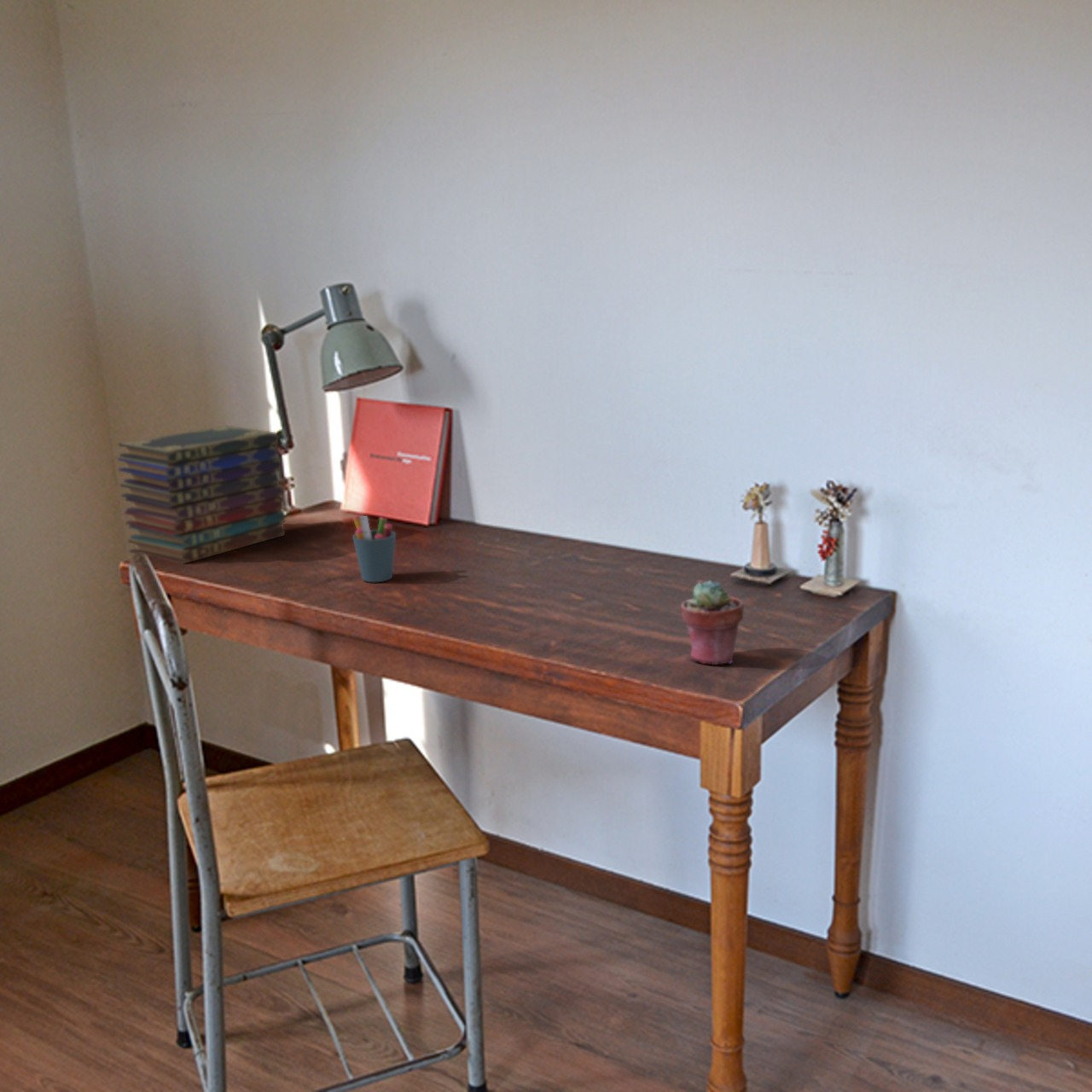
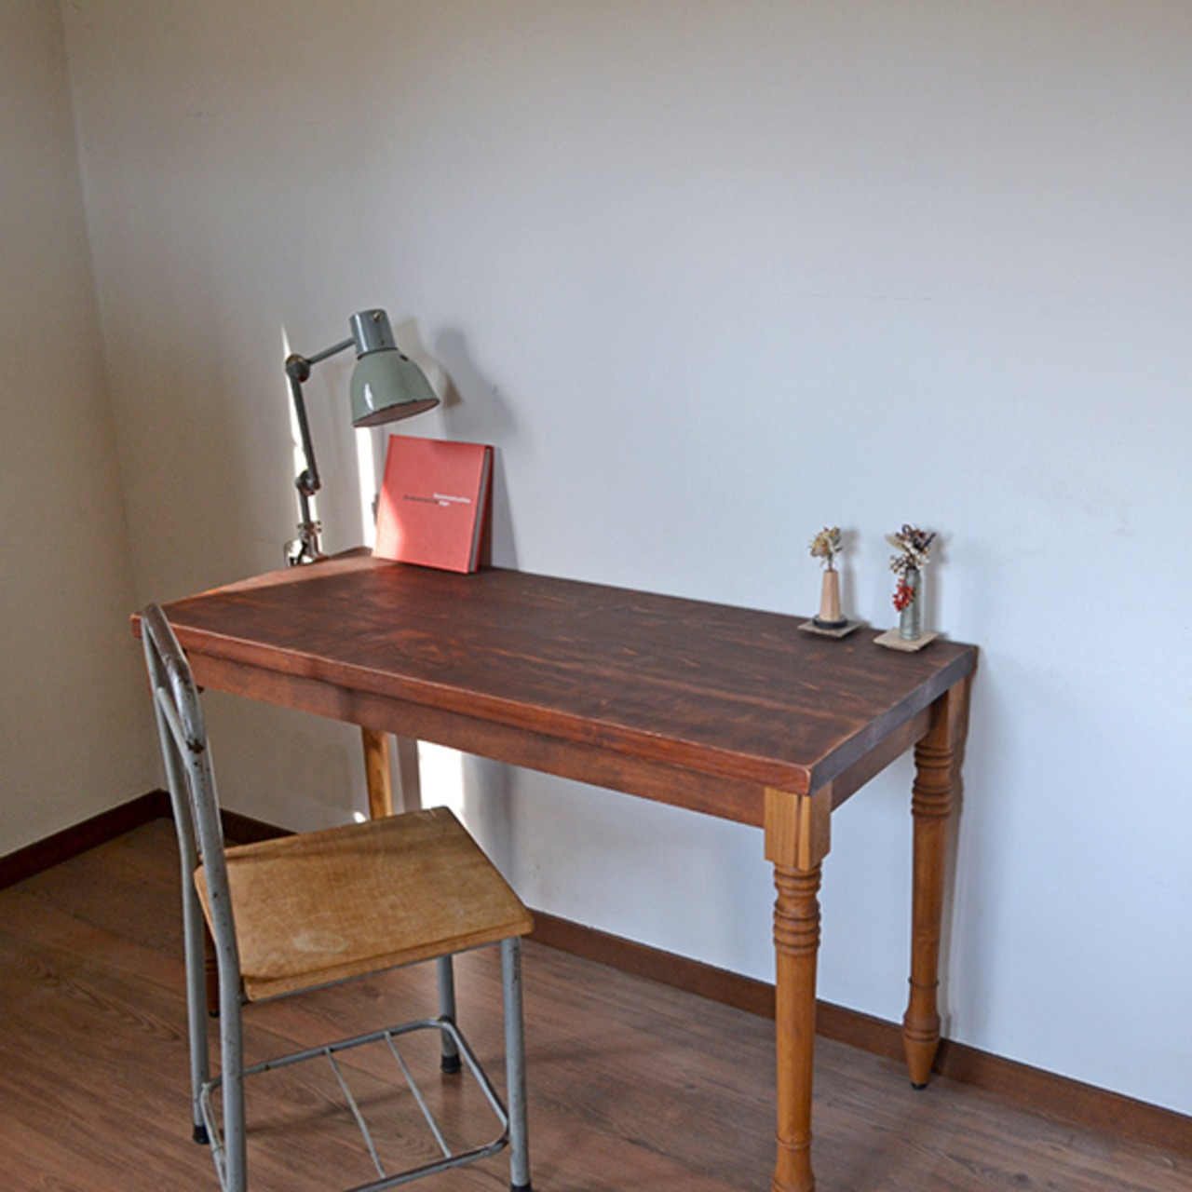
- potted succulent (712, 619)
- pen holder (374, 544)
- book stack (203, 491)
